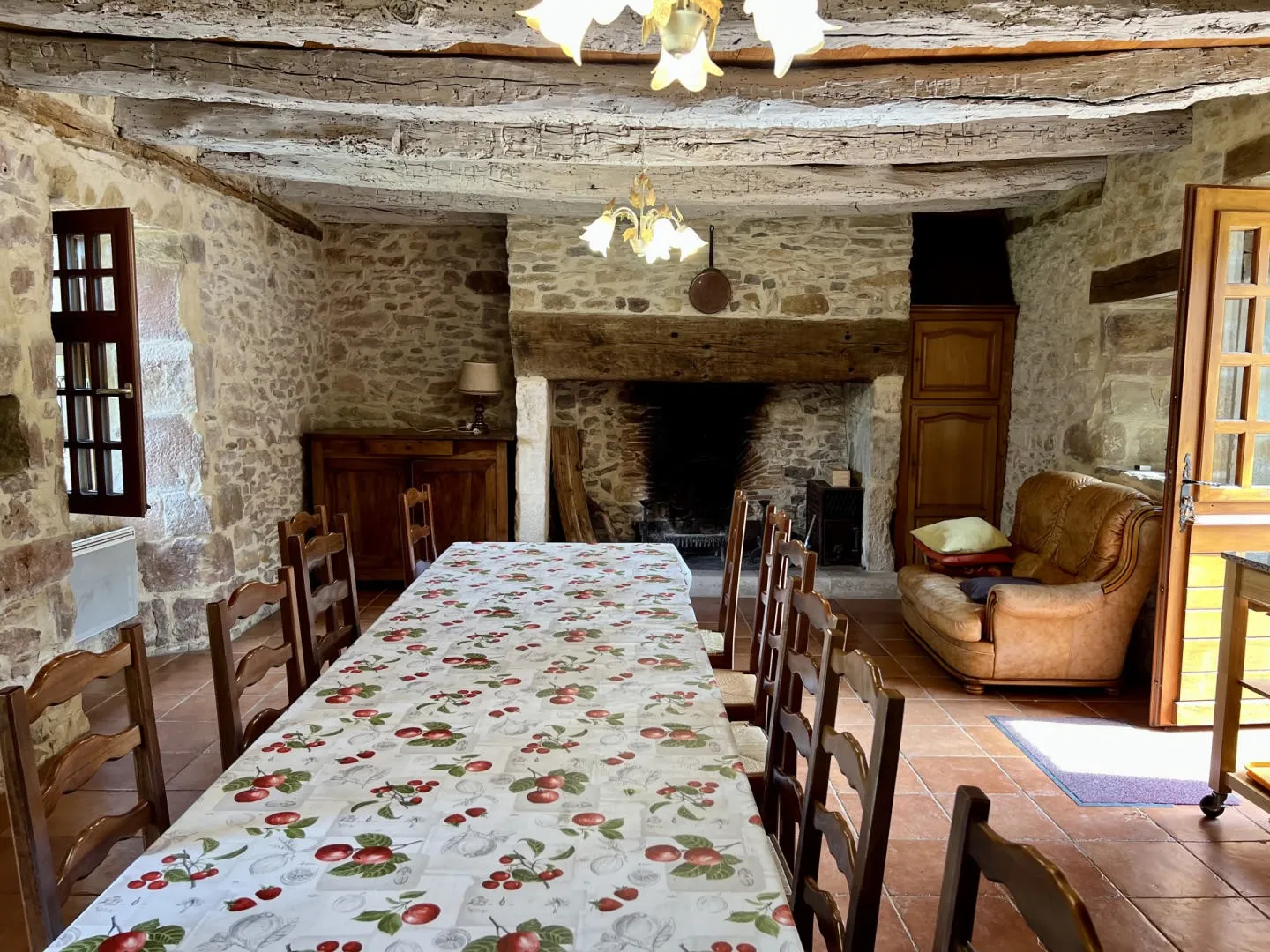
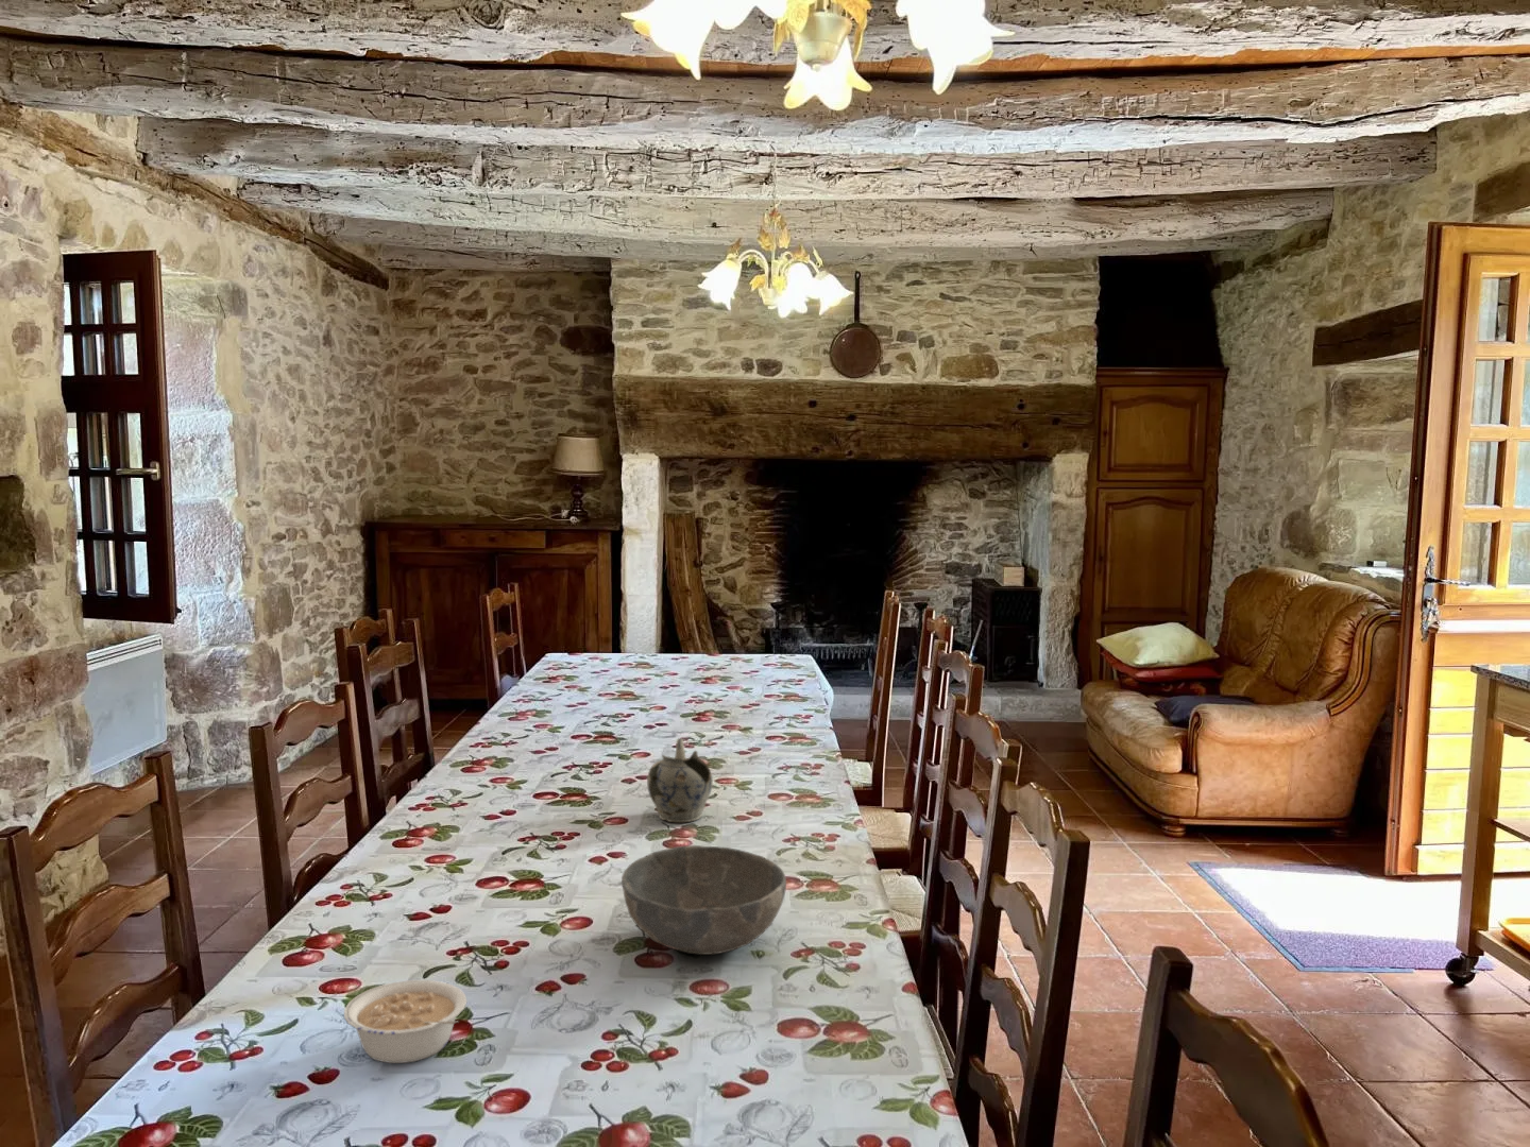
+ bowl (704, 906)
+ legume (410, 1020)
+ teapot (678, 780)
